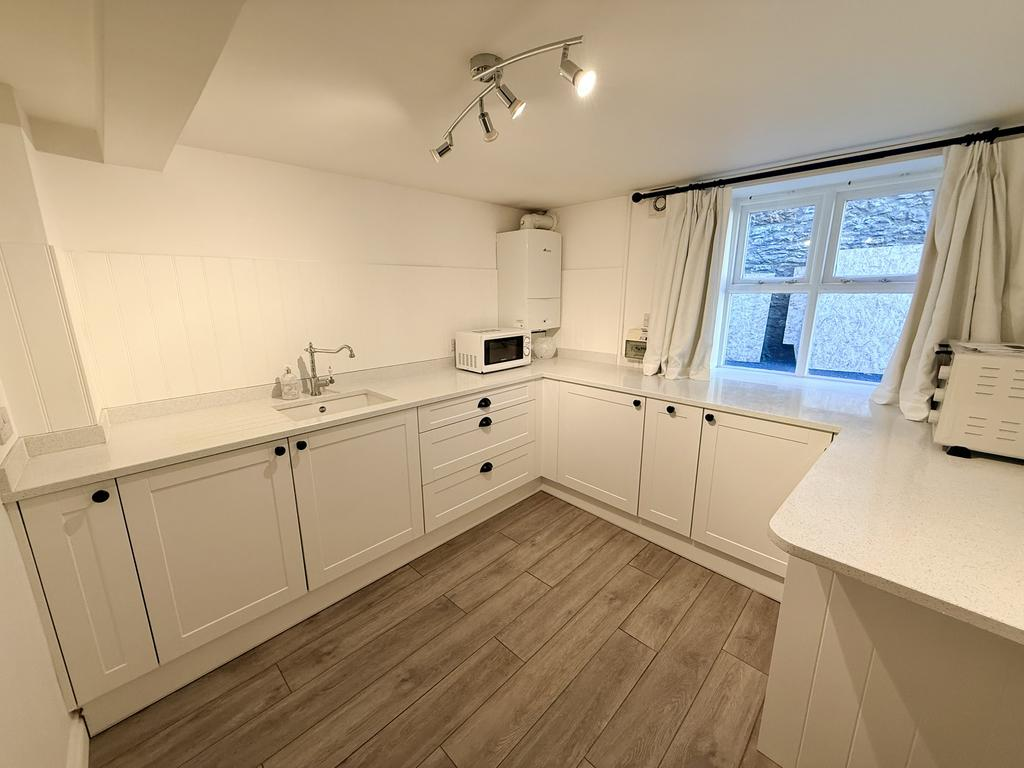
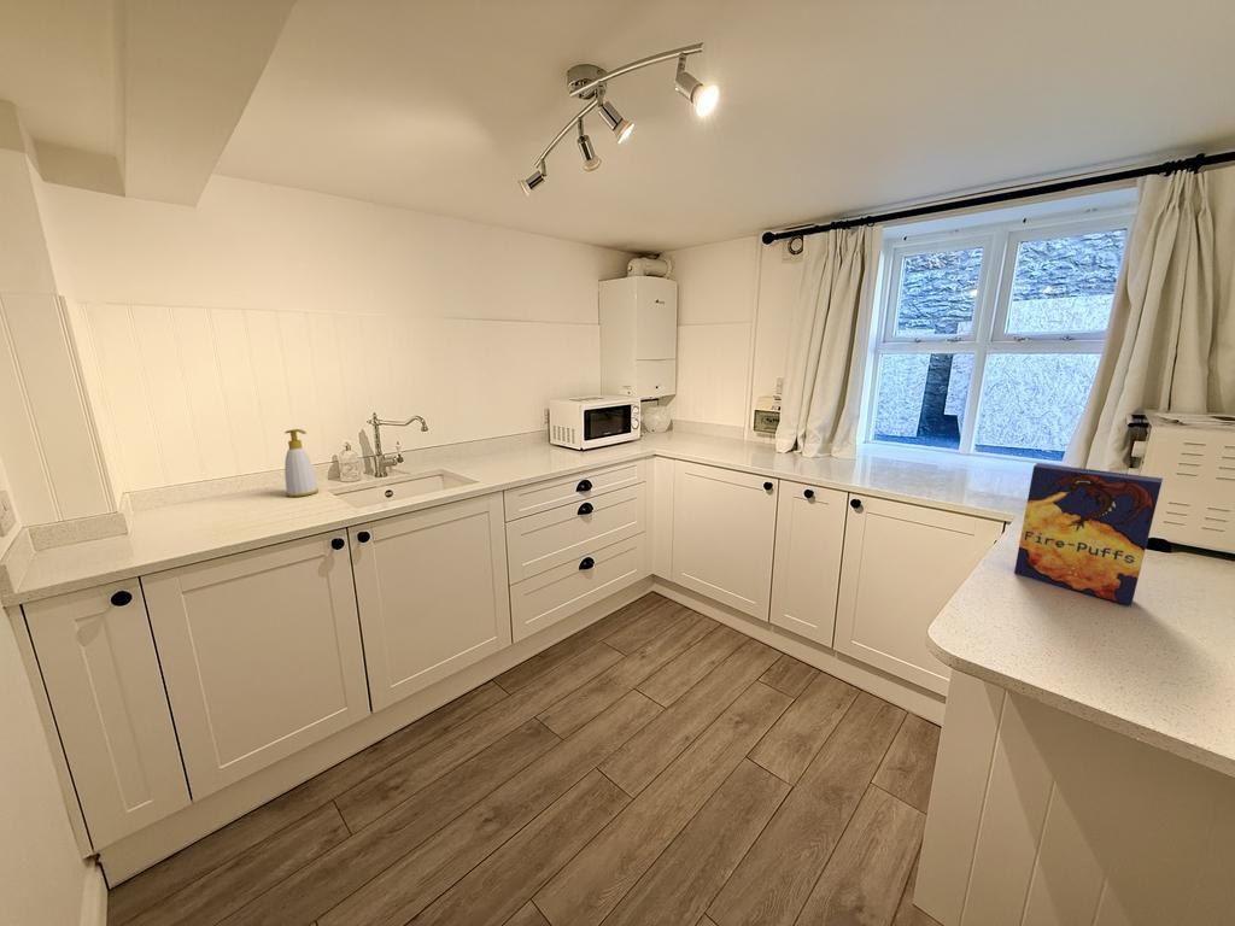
+ soap bottle (298, 462)
+ cereal box (1082, 529)
